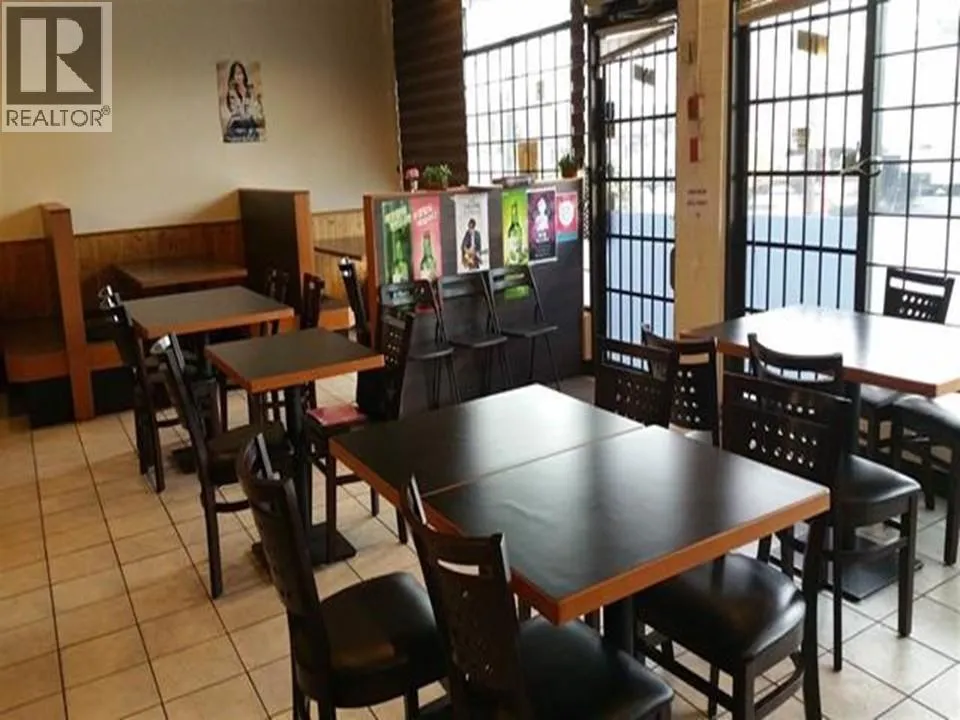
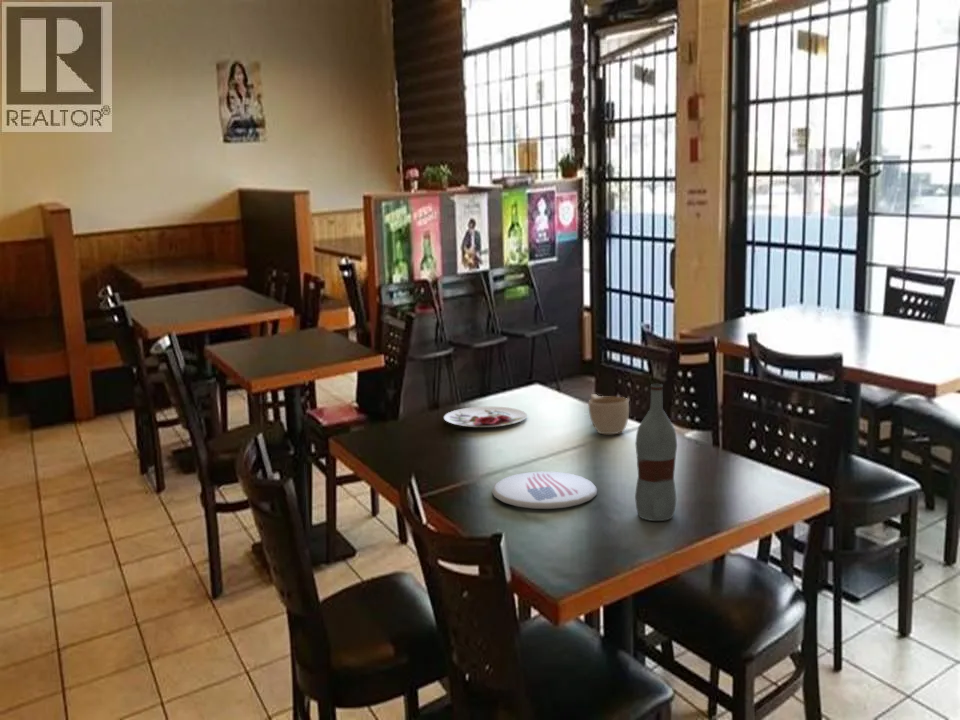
+ cup (606, 413)
+ plate (485, 415)
+ bottle (656, 450)
+ plate (544, 488)
